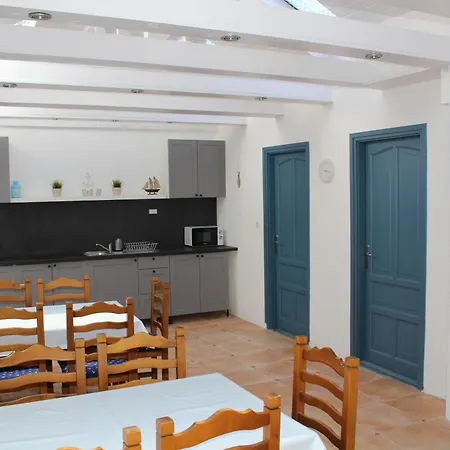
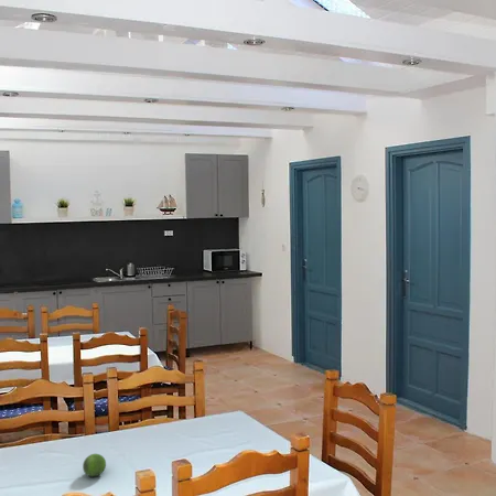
+ fruit (94, 464)
